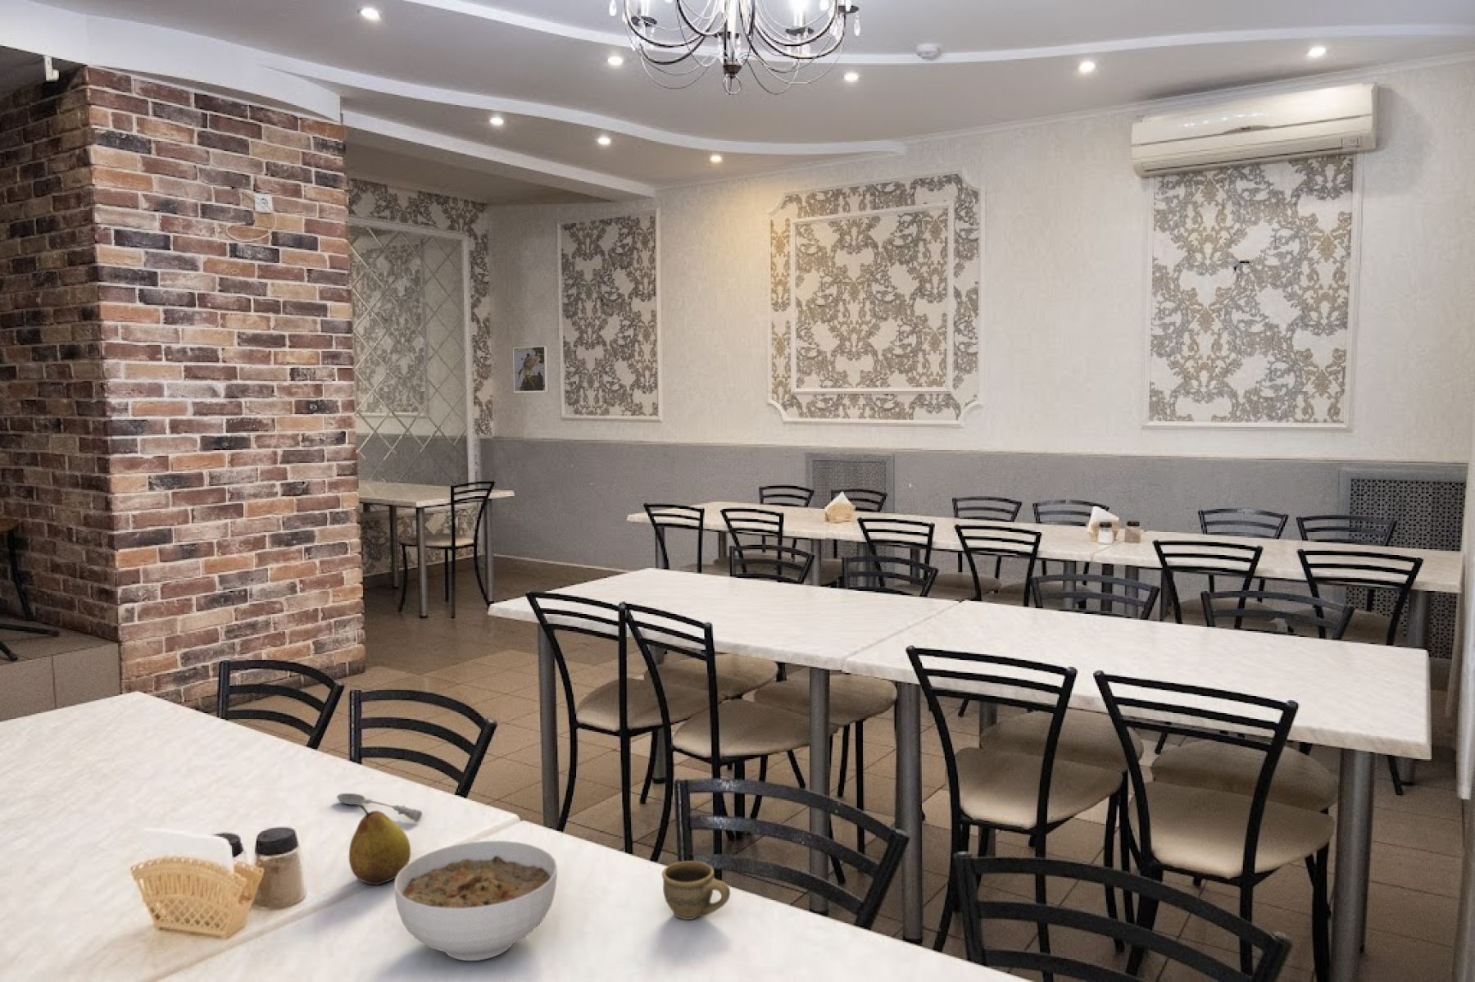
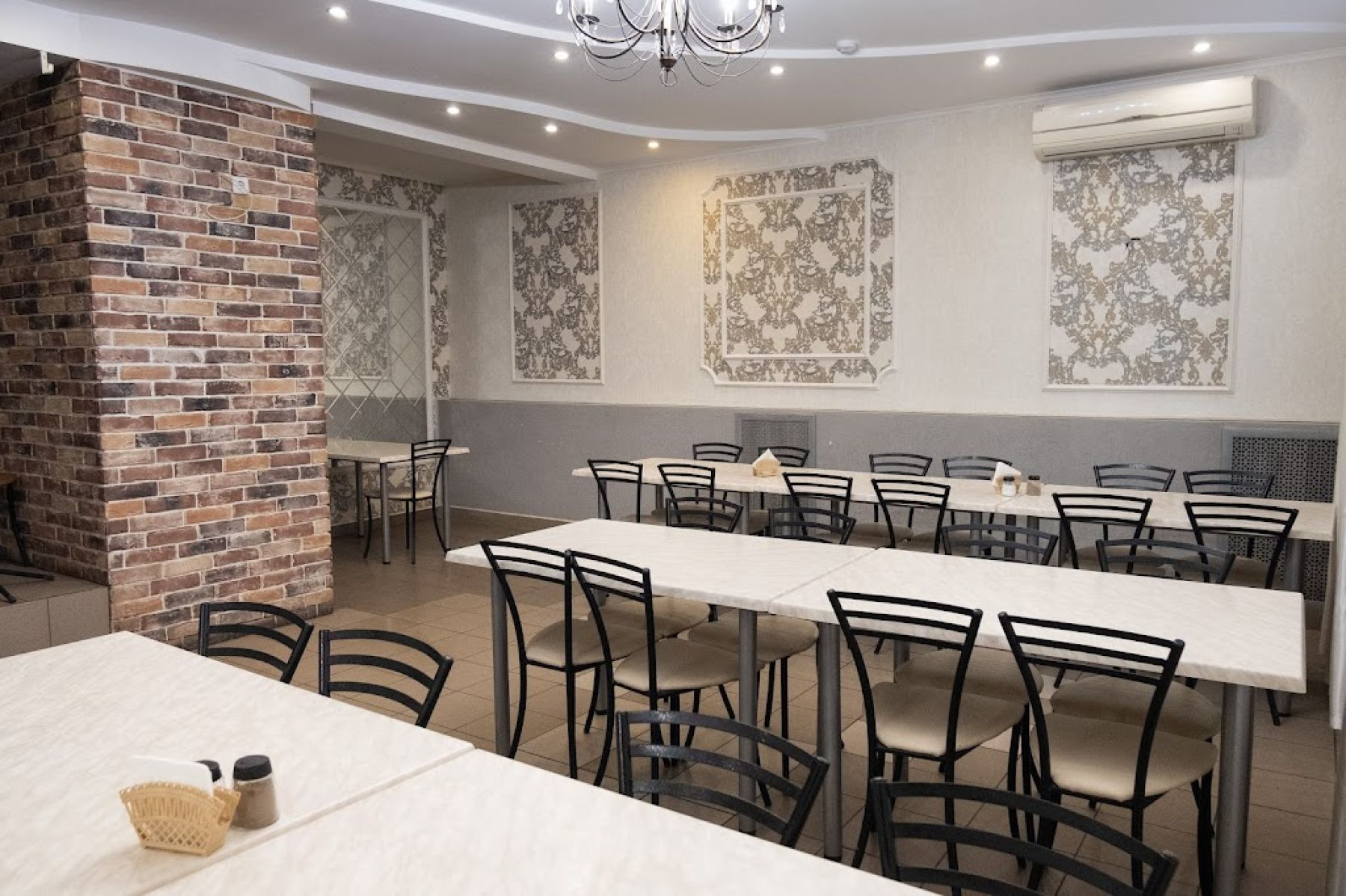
- bowl (478, 907)
- cup (696, 894)
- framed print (530, 369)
- fruit (378, 838)
- soupspoon (378, 803)
